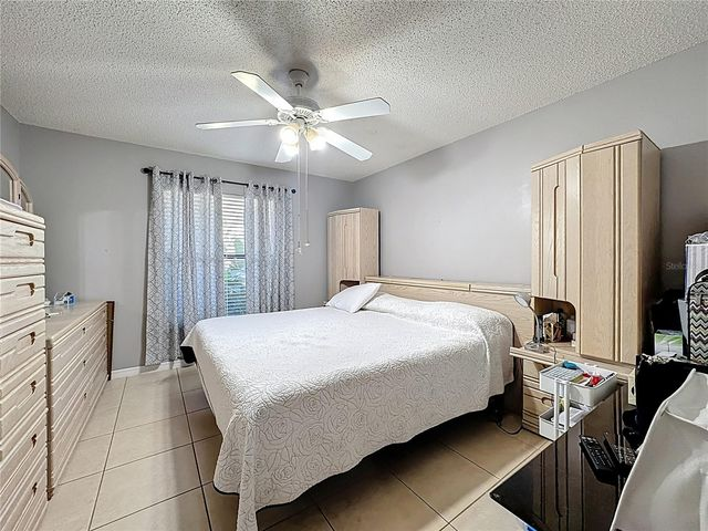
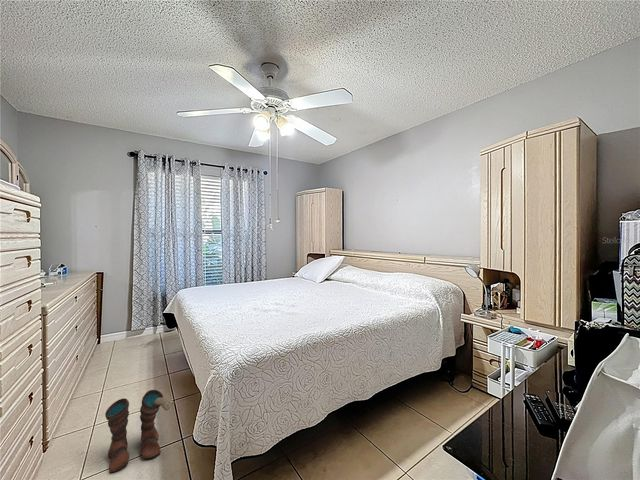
+ boots (142, 423)
